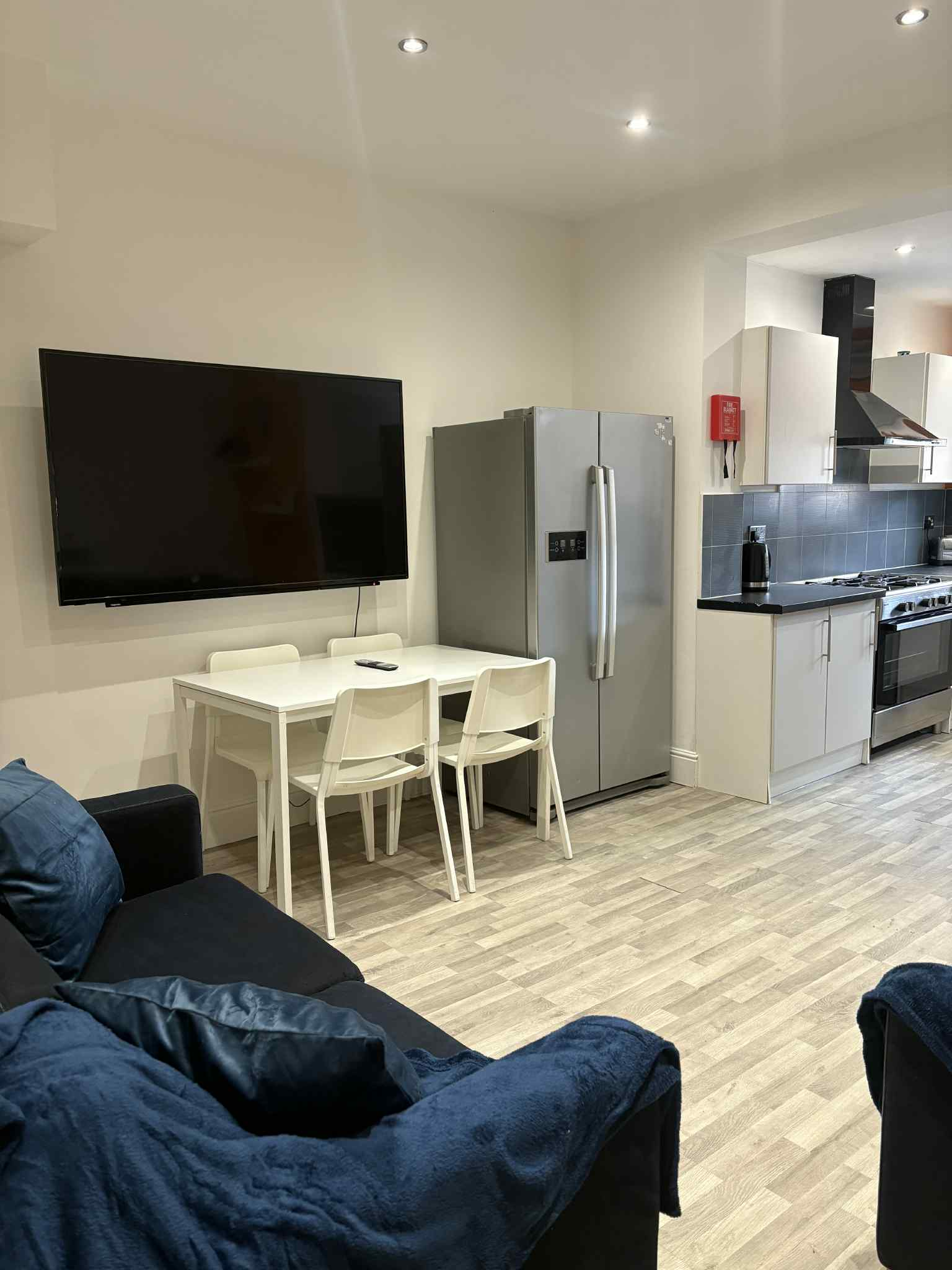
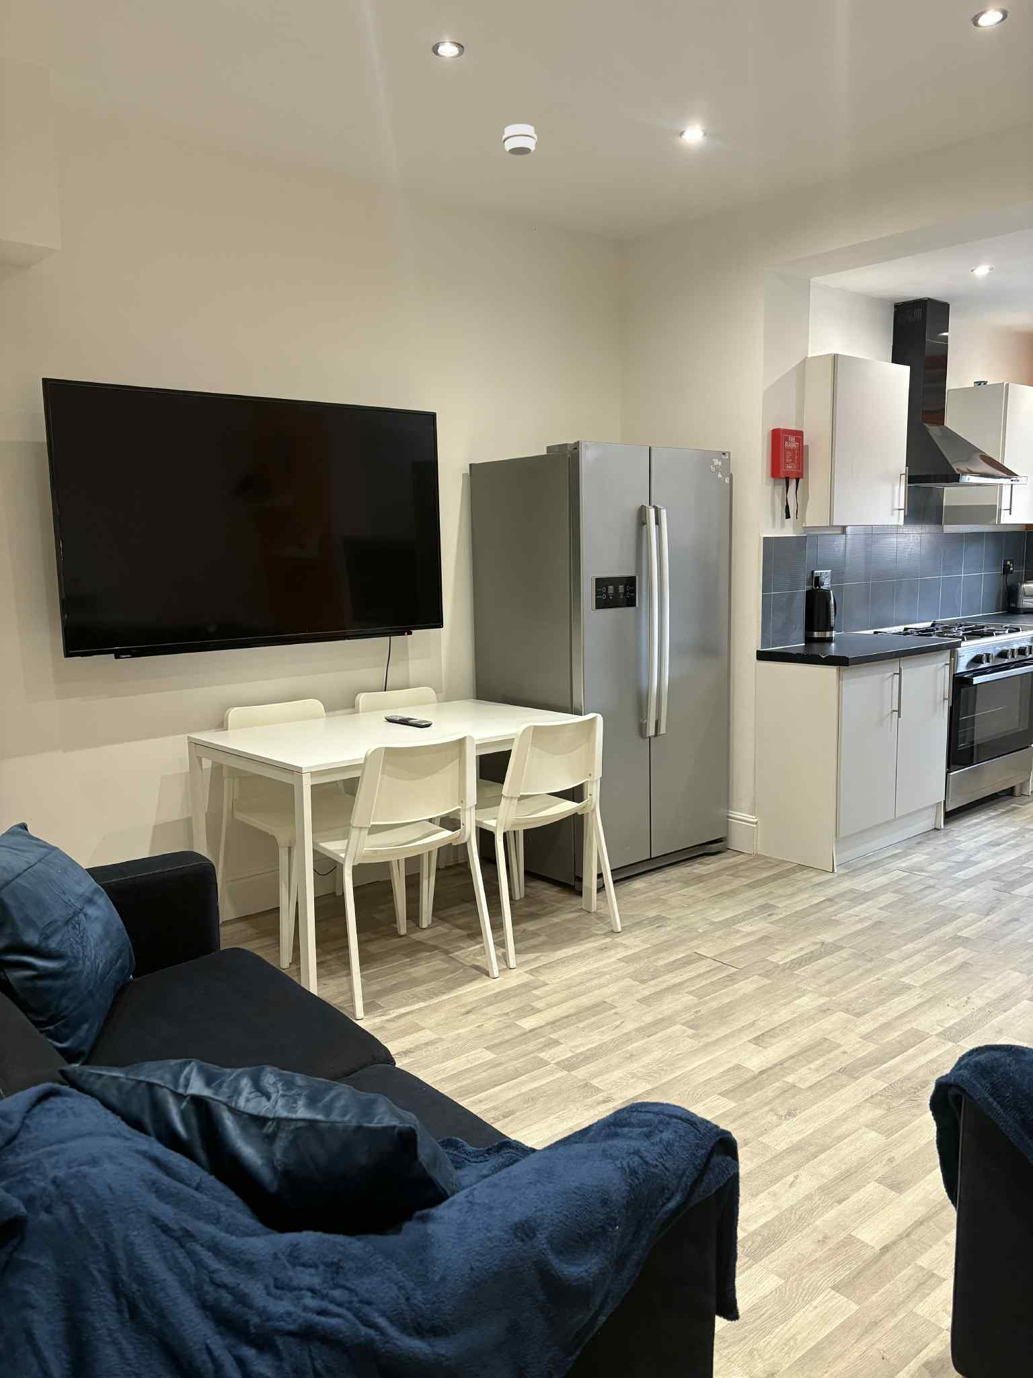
+ smoke detector (519, 140)
